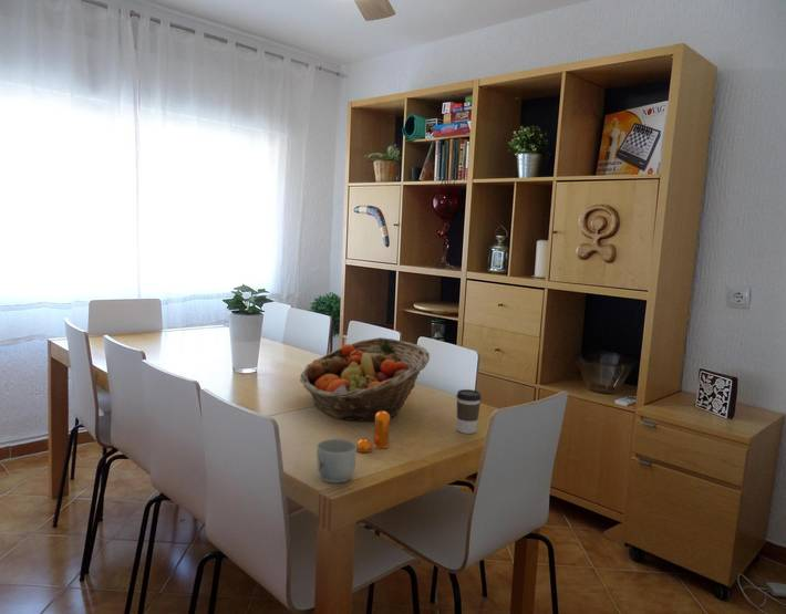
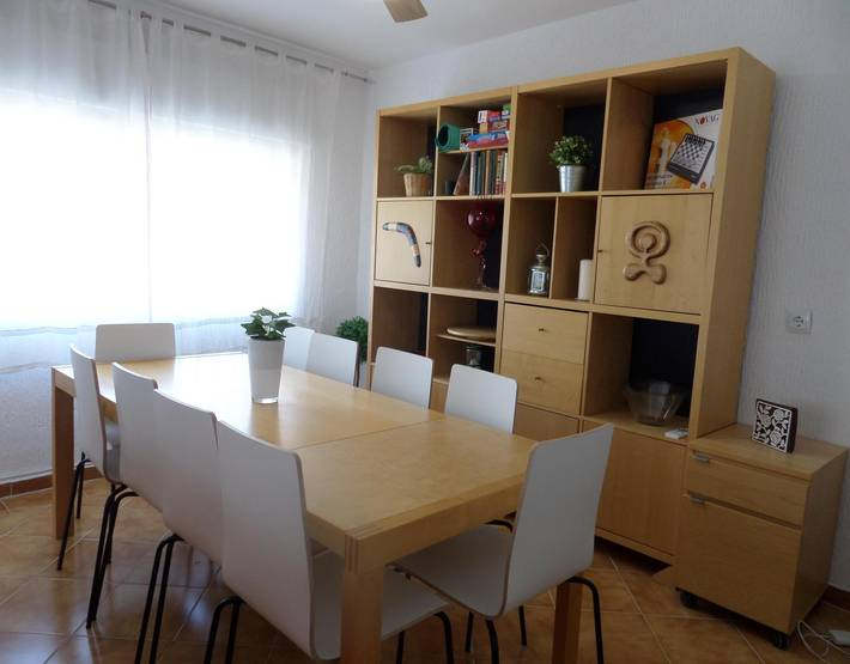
- fruit basket (363, 375)
- mug (333, 459)
- coffee cup (467, 410)
- pepper shaker (374, 430)
